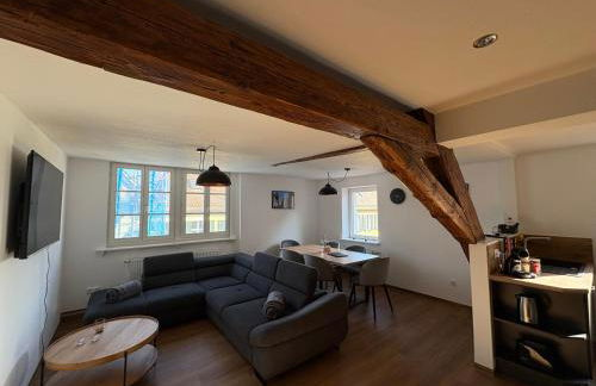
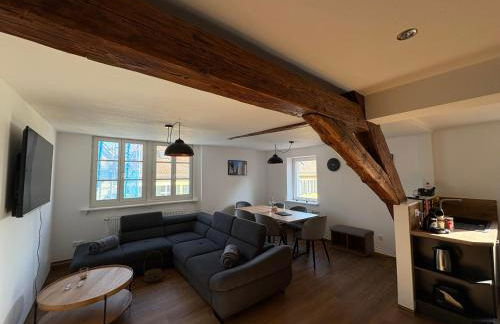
+ bench (351, 239)
+ basket (154, 268)
